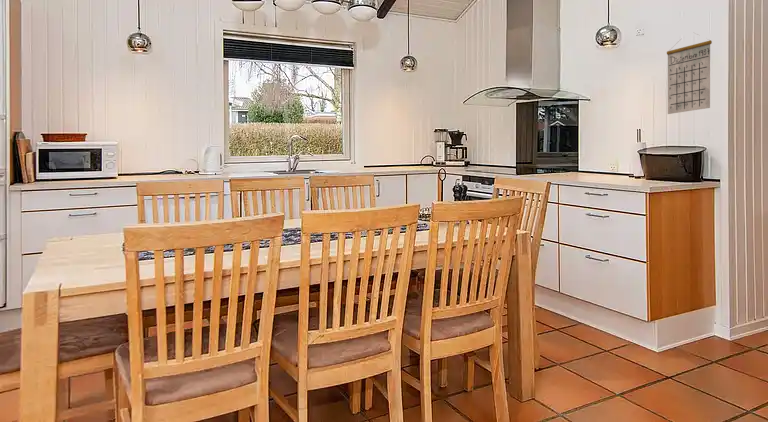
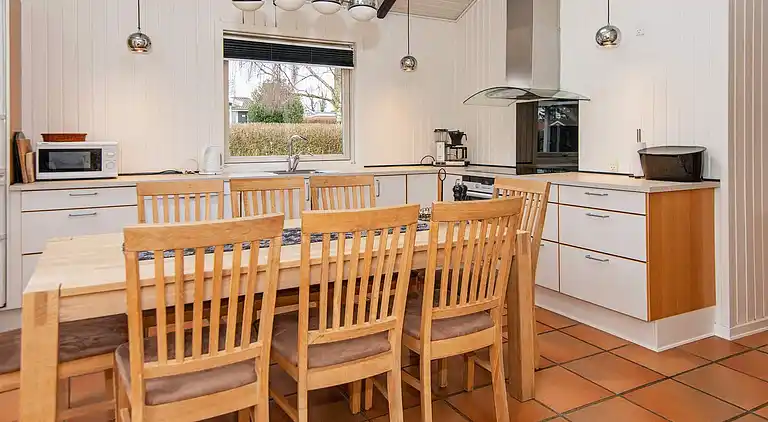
- calendar (688, 70)
